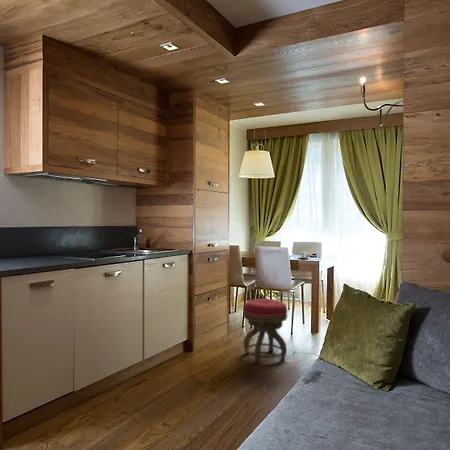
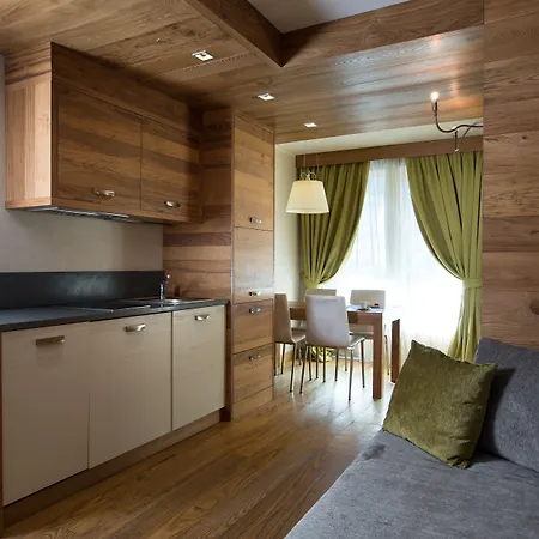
- stool (265, 328)
